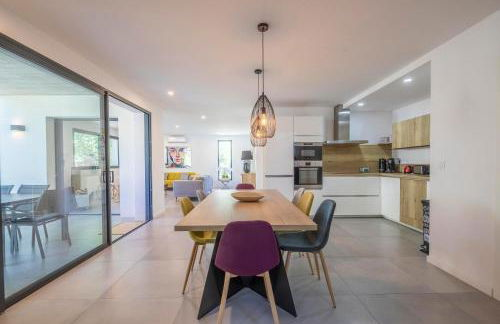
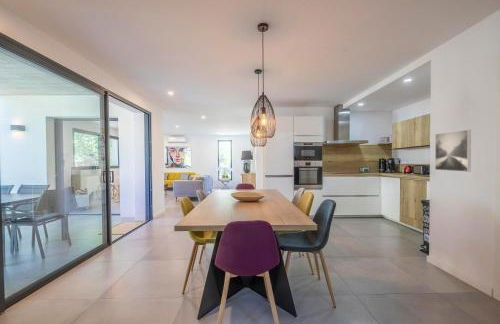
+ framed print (451, 151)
